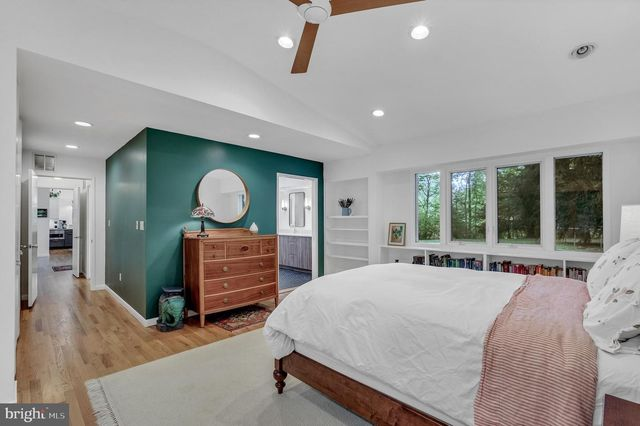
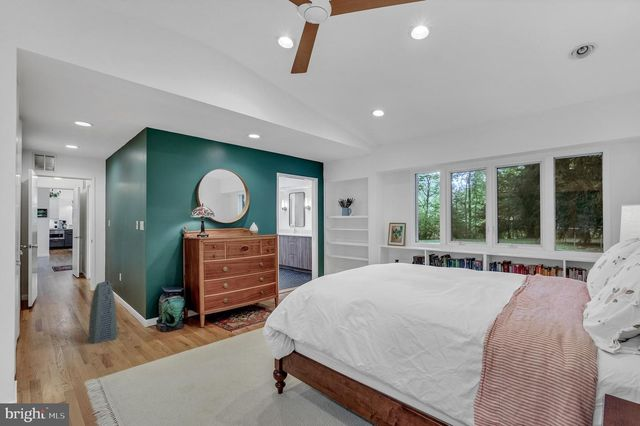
+ air purifier (103, 309)
